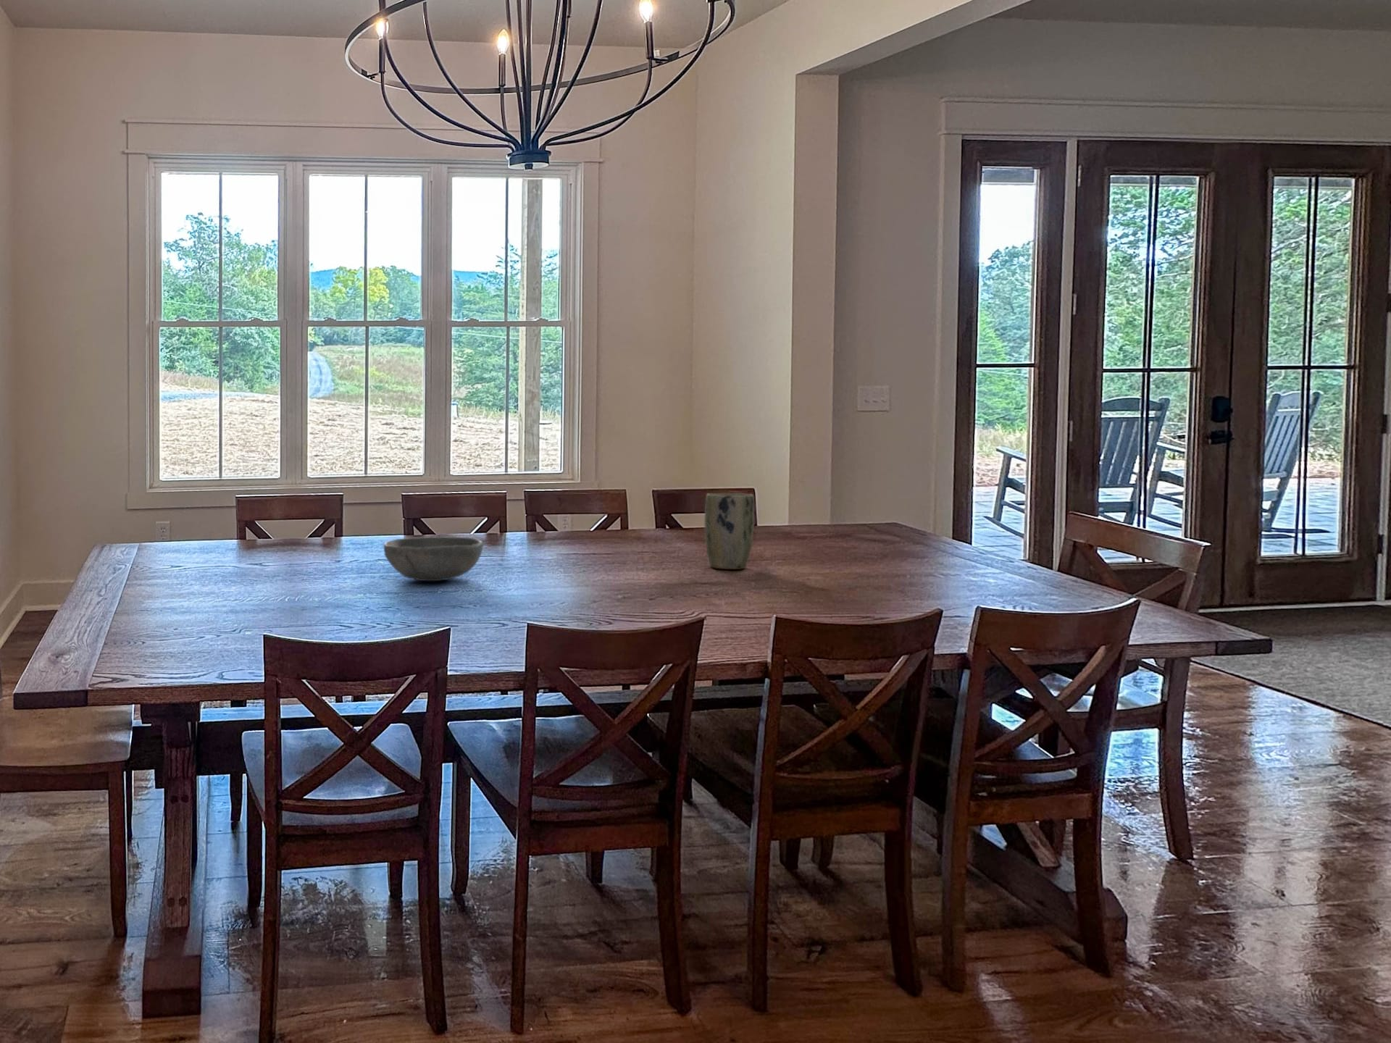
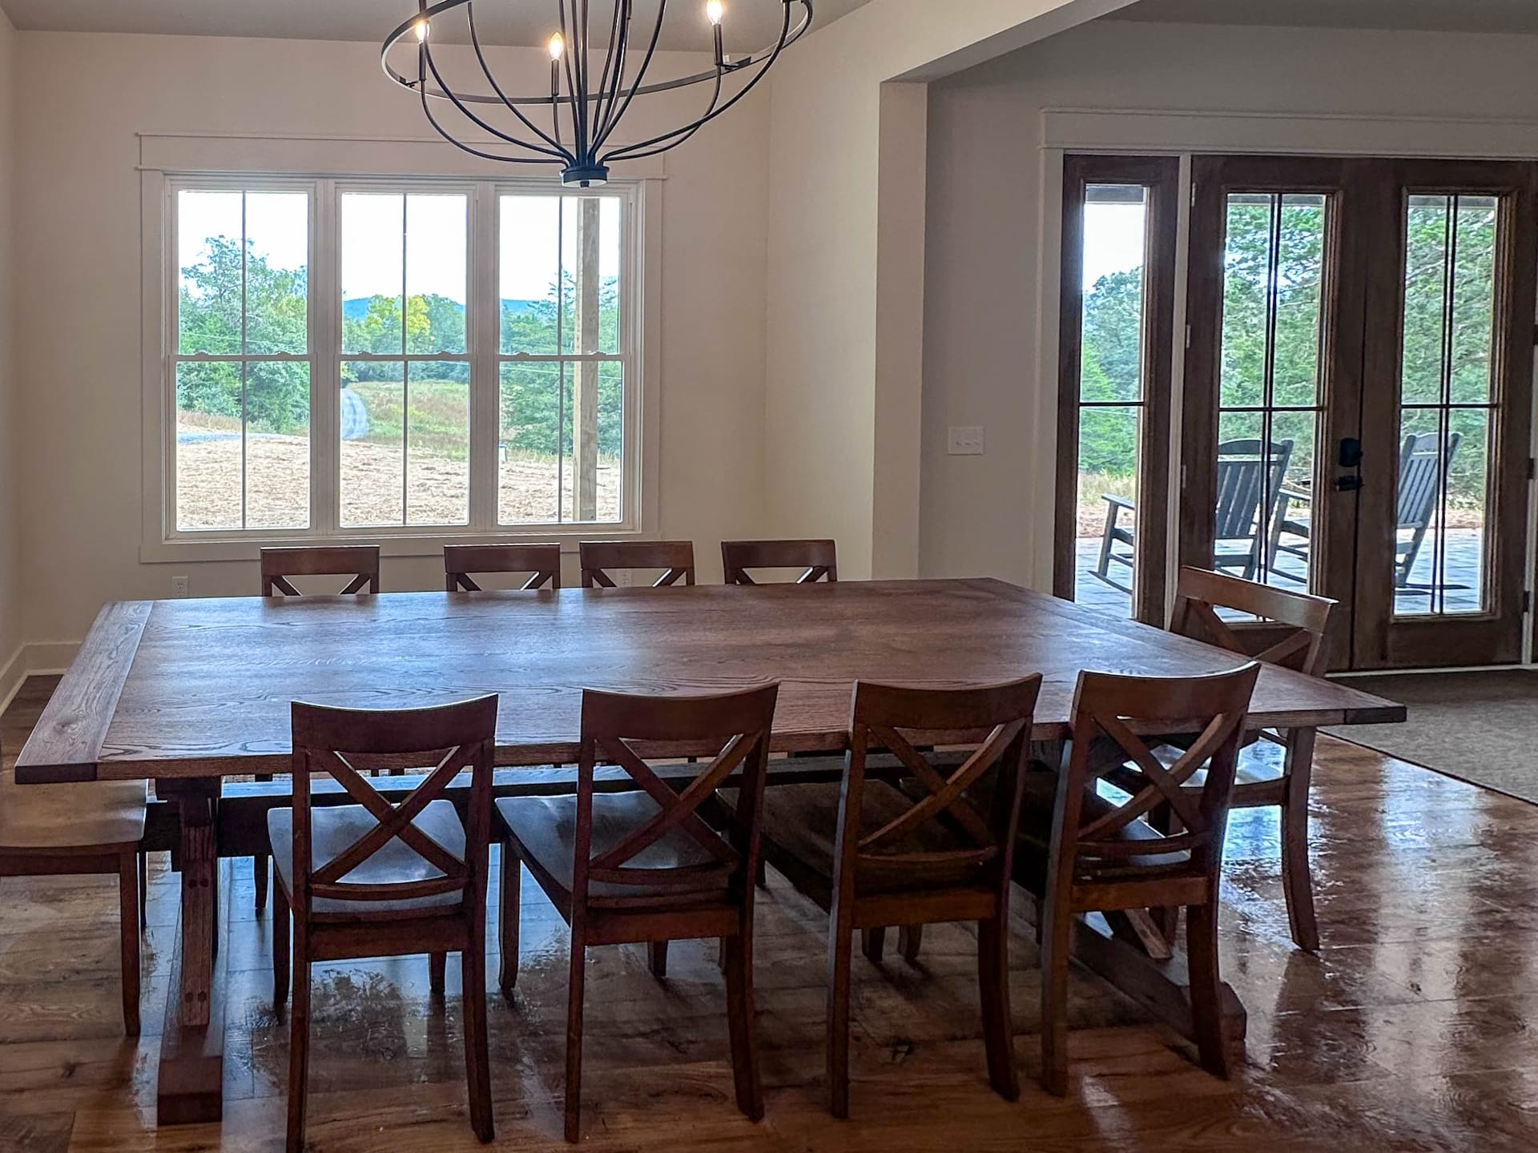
- plant pot (728, 531)
- bowl (434, 560)
